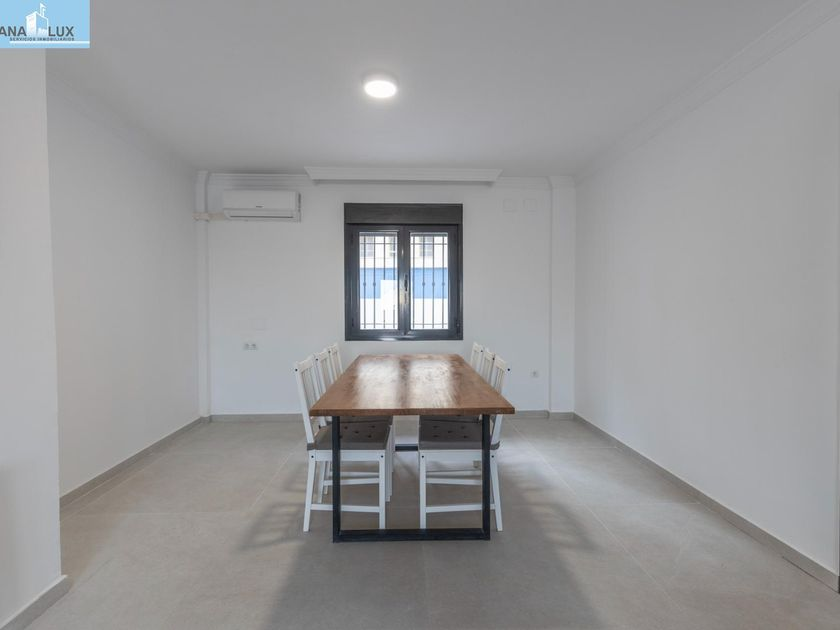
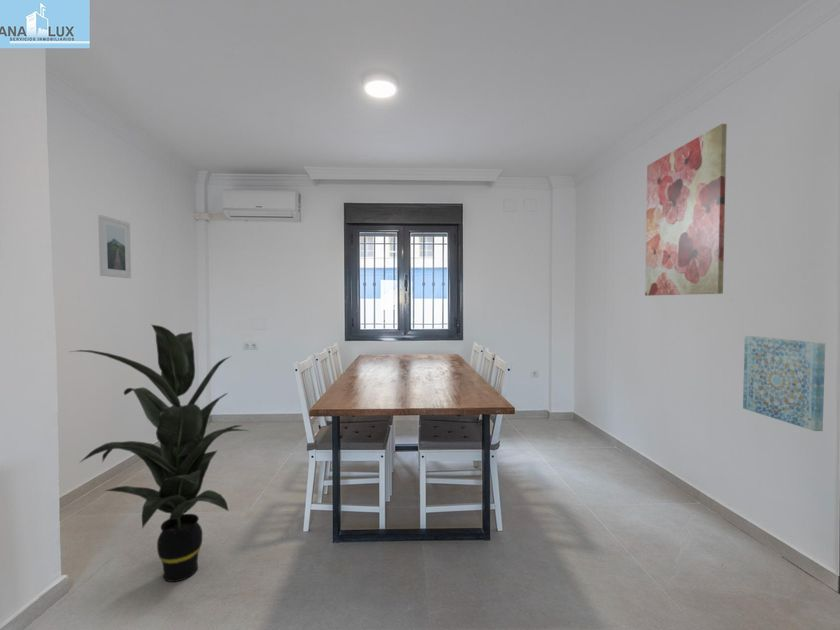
+ wall art (780, 379)
+ wall art (680, 221)
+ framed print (115, 248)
+ indoor plant (166, 451)
